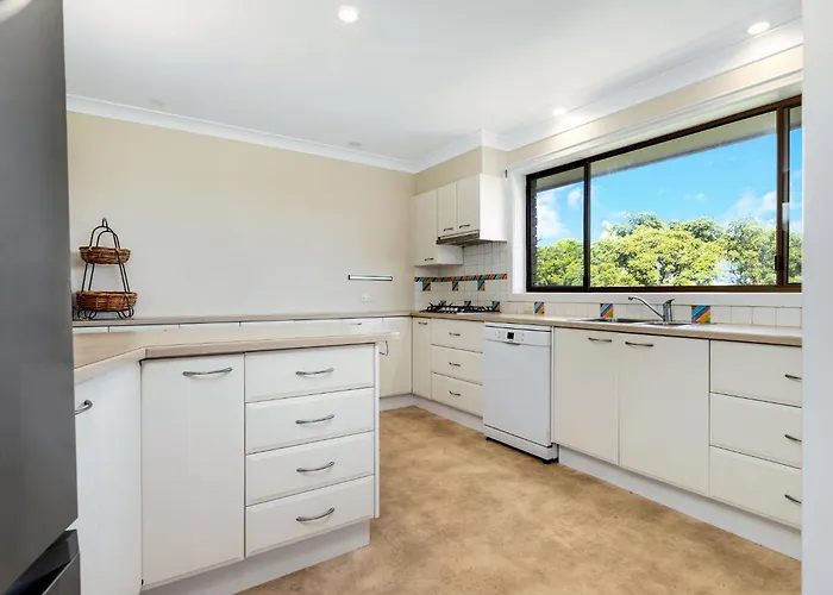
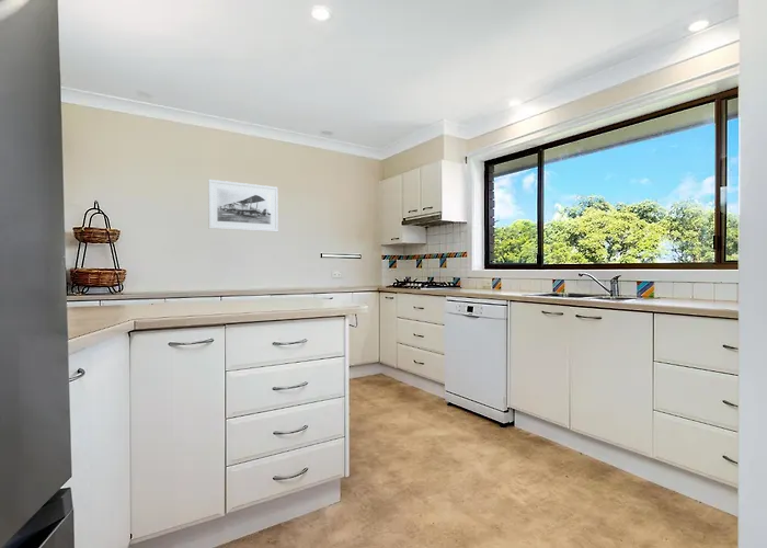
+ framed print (244, 206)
